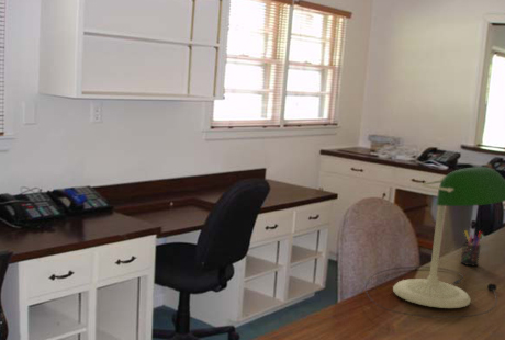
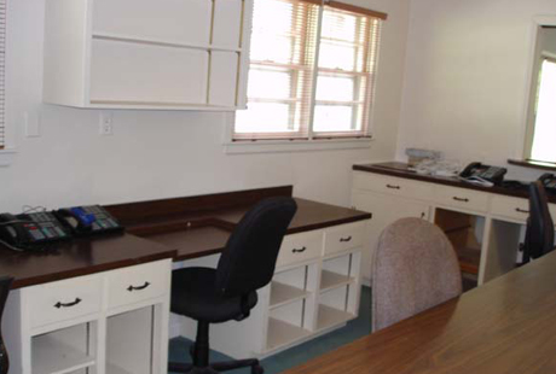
- pen holder (473, 246)
- desk lamp (438, 229)
